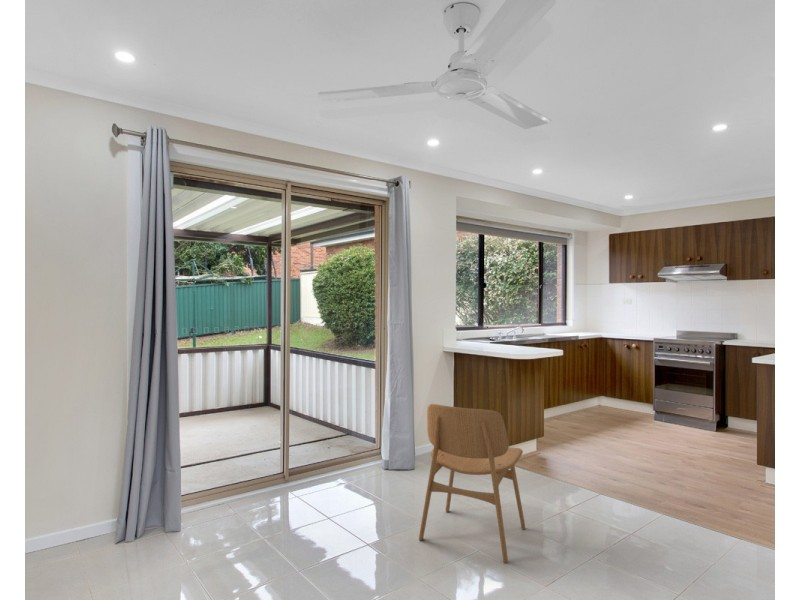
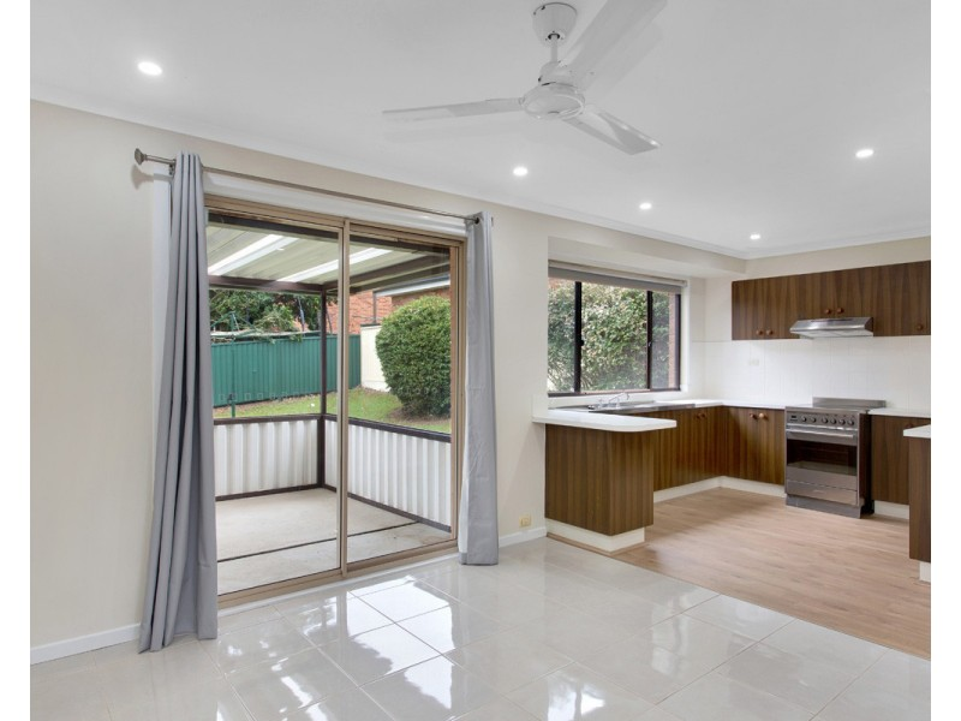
- dining chair (473, 466)
